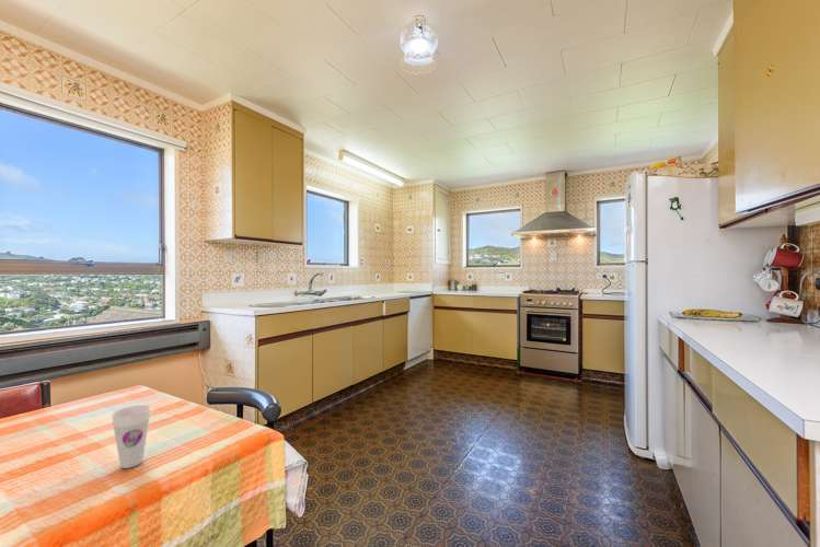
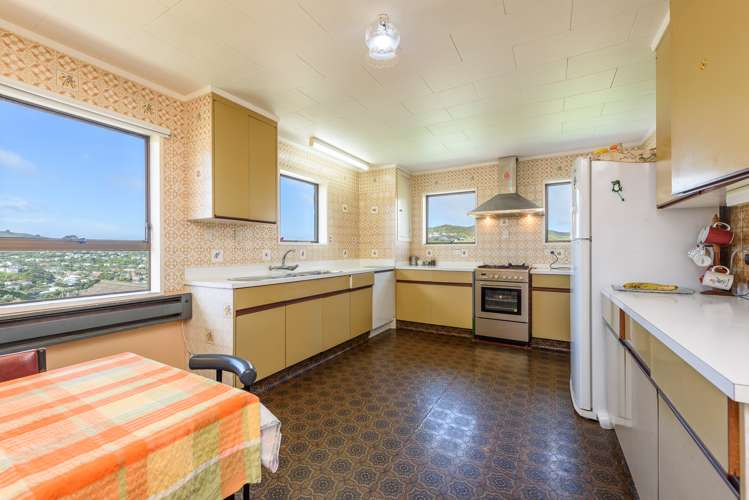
- cup (131, 437)
